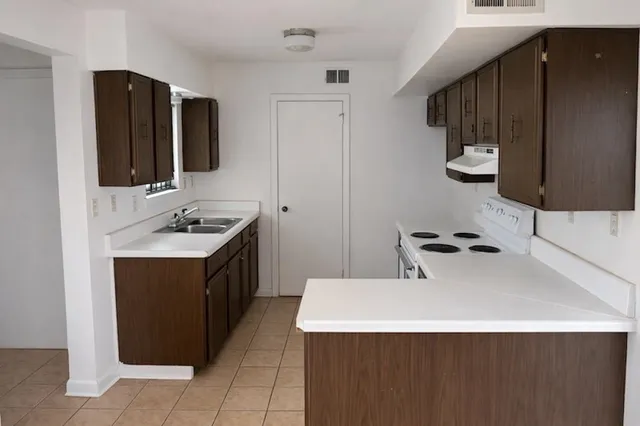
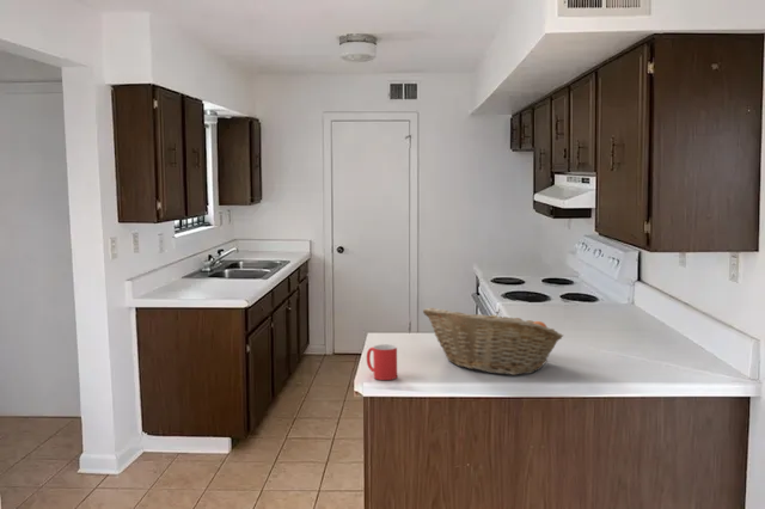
+ fruit basket (490, 333)
+ mug (380, 361)
